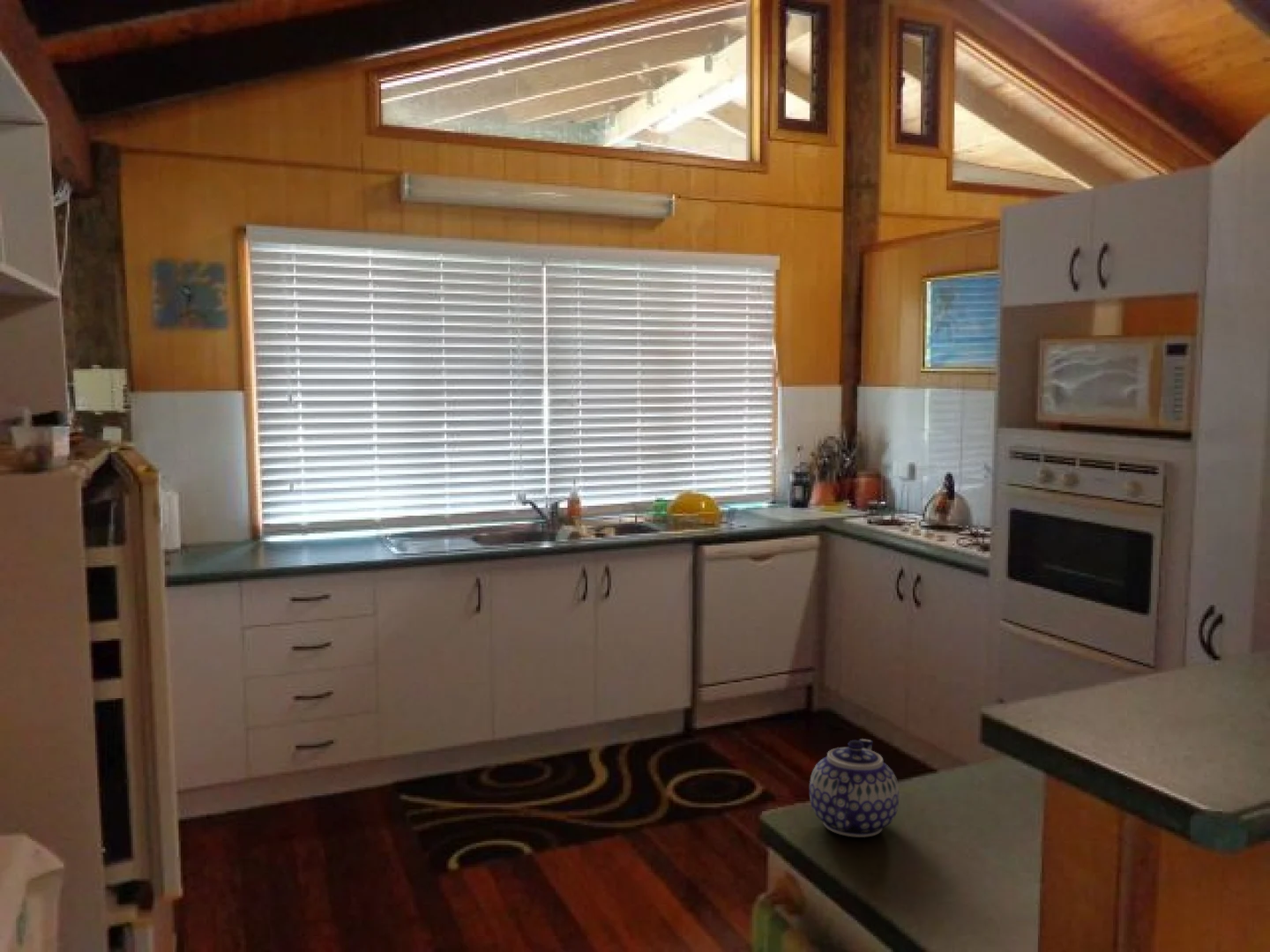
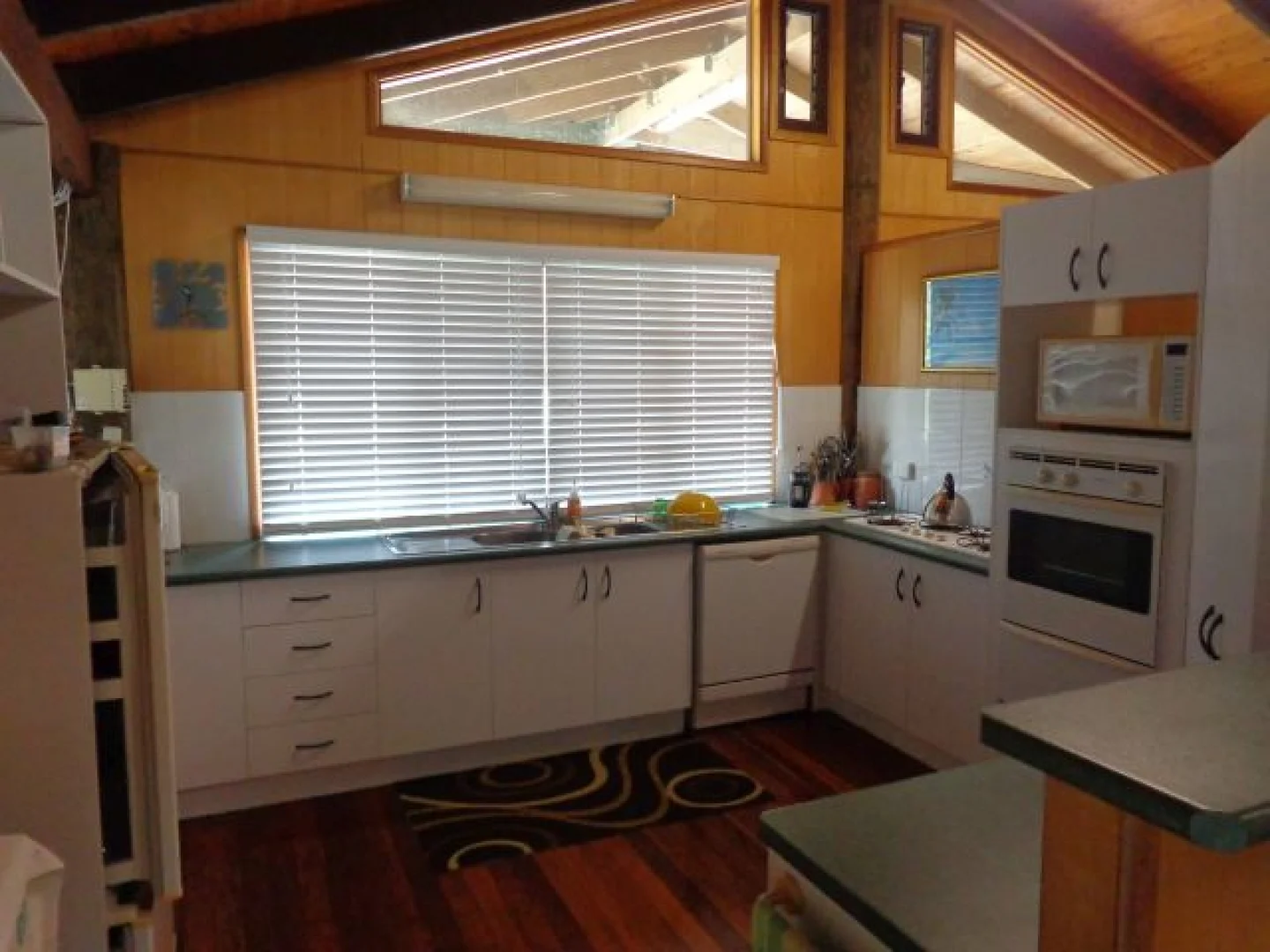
- teapot (854, 783)
